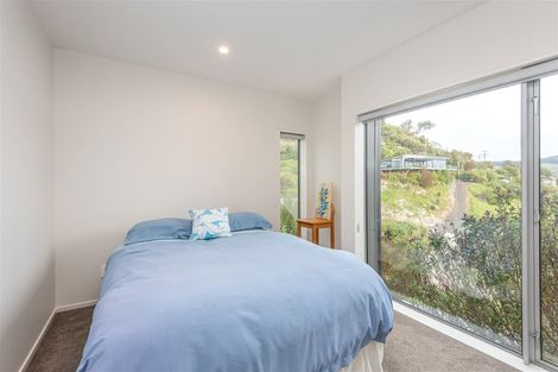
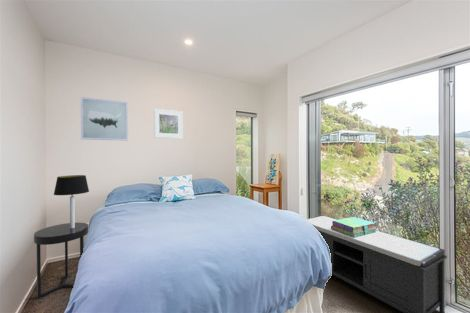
+ table lamp (72, 201)
+ stack of books (353, 225)
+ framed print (168, 124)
+ wall art (105, 119)
+ bench (359, 257)
+ side table (65, 257)
